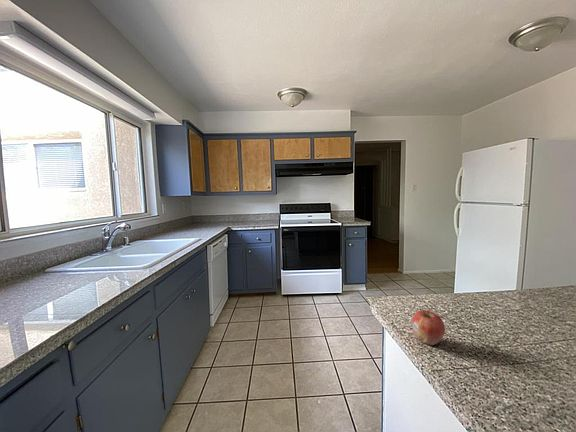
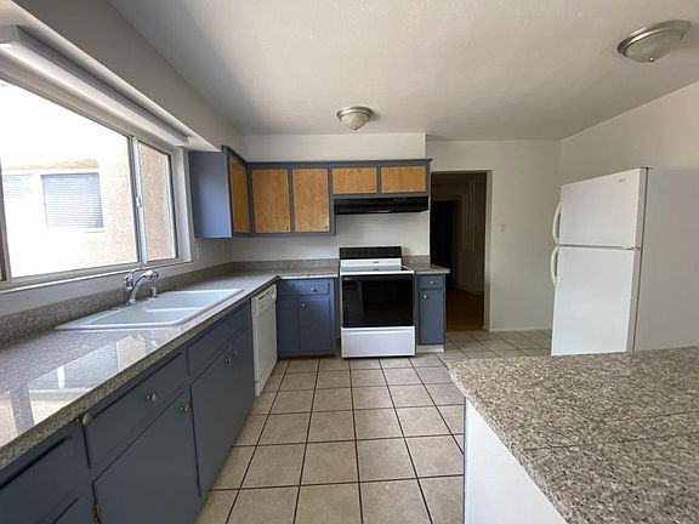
- fruit (428, 325)
